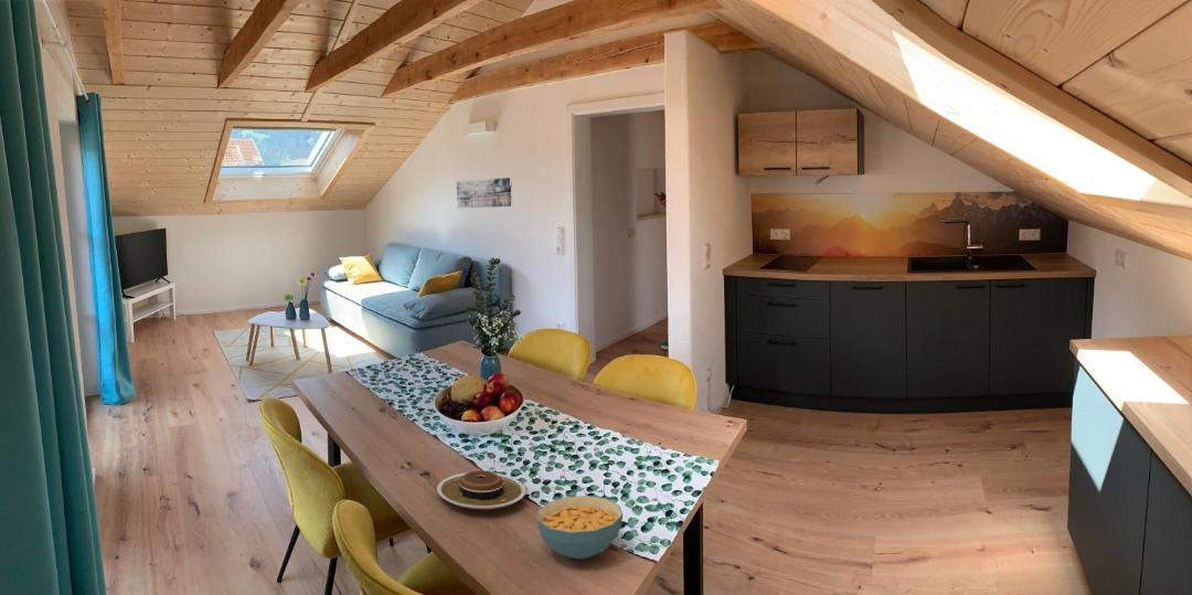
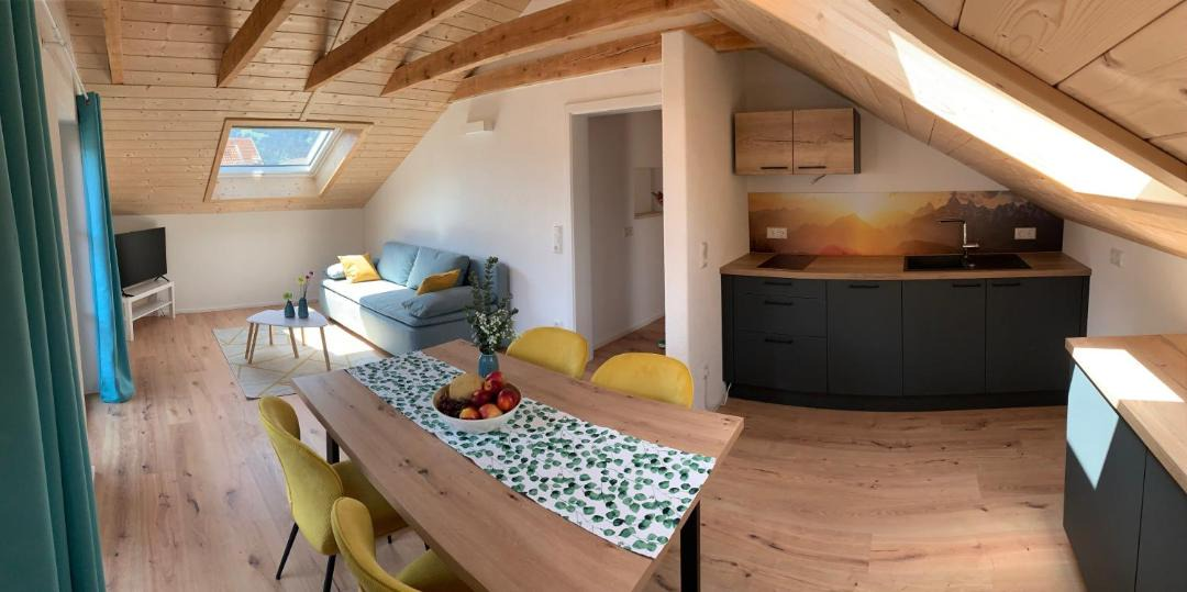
- plate (480, 486)
- wall art (483, 193)
- cereal bowl (579, 532)
